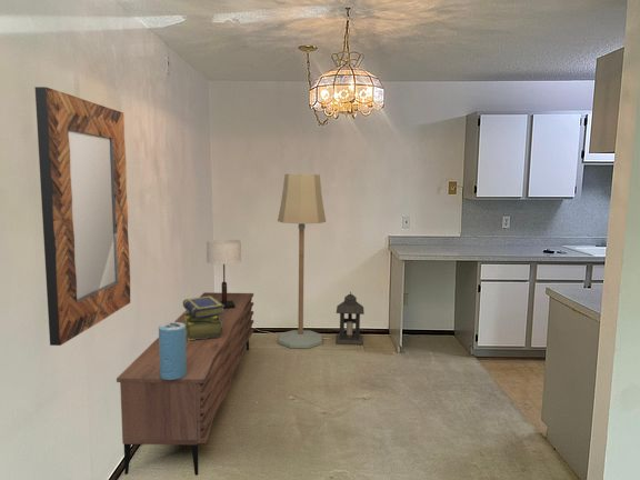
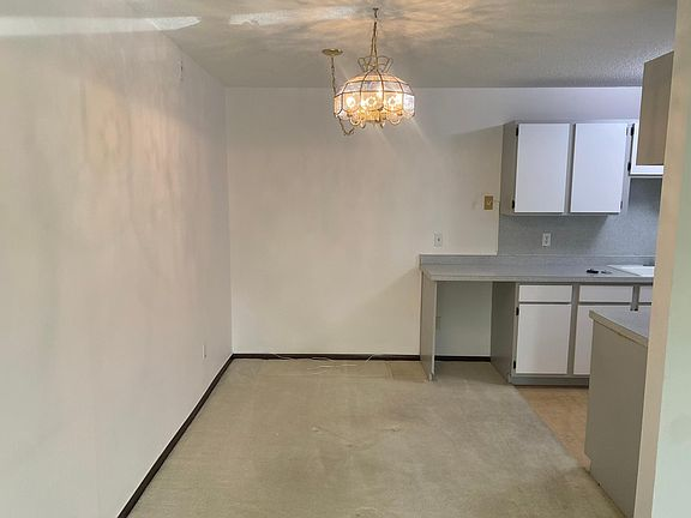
- decorative vase (172, 350)
- stack of books (203, 317)
- table lamp (223, 273)
- home mirror (91, 214)
- lantern (350, 316)
- floor lamp (301, 259)
- sideboard (204, 360)
